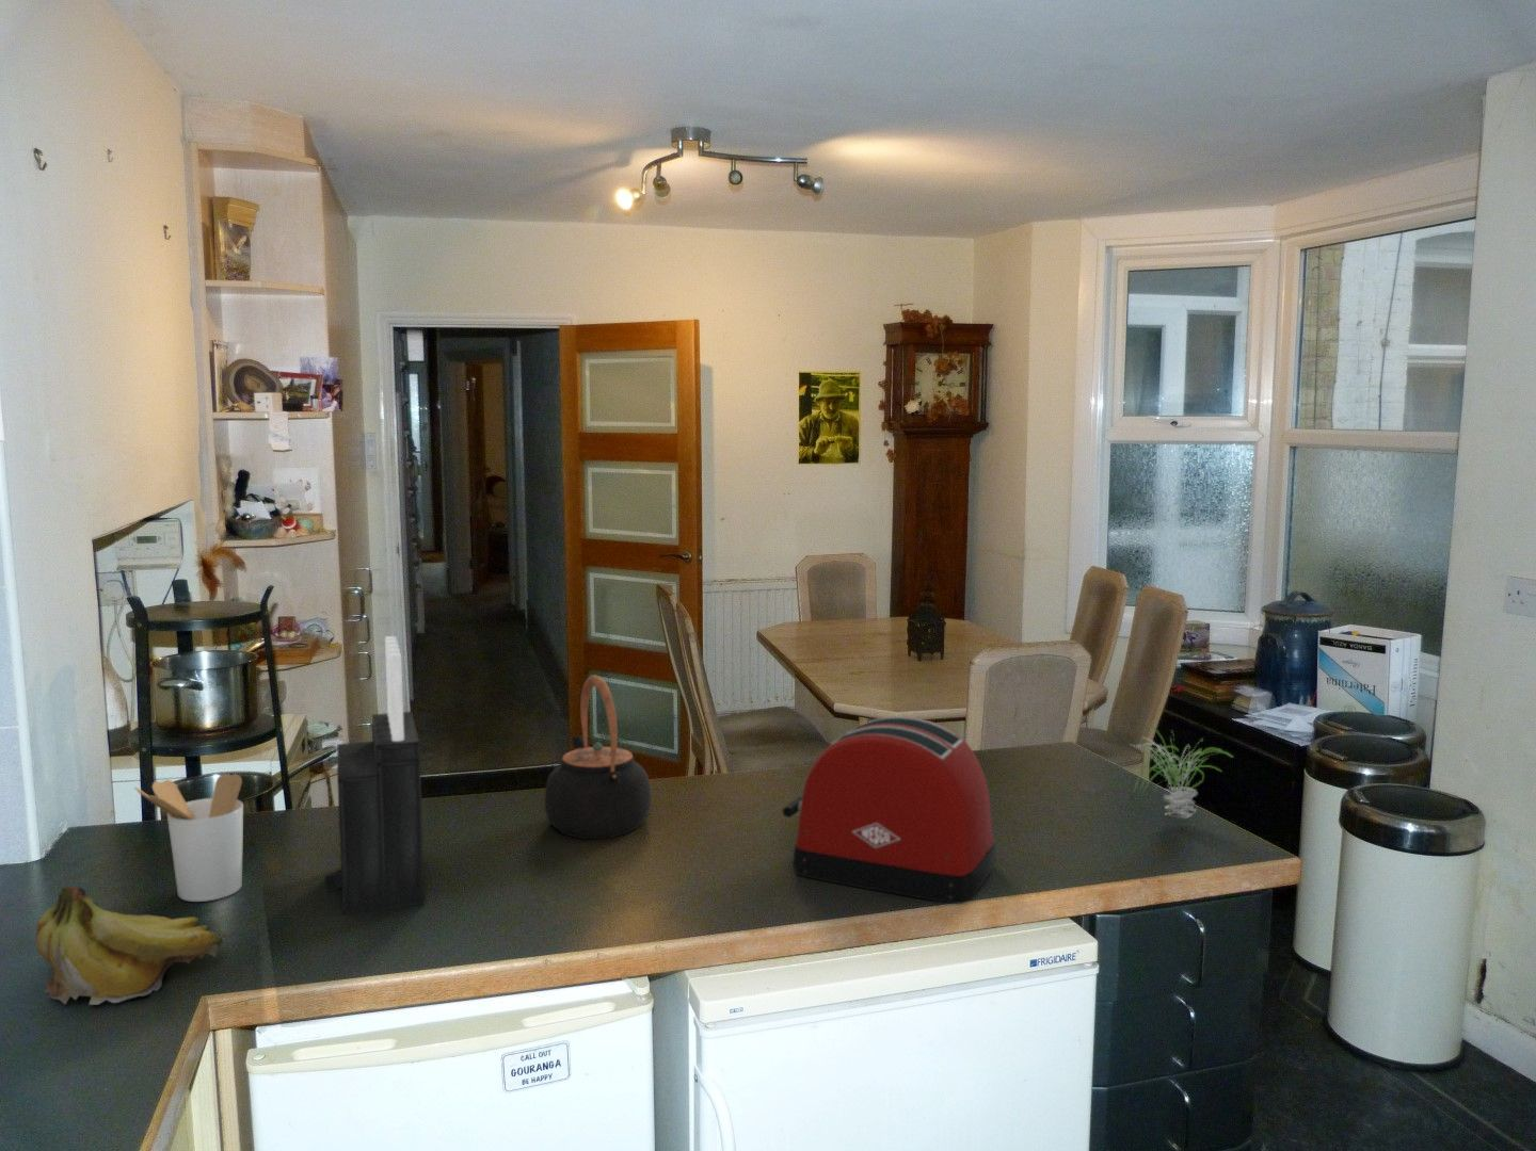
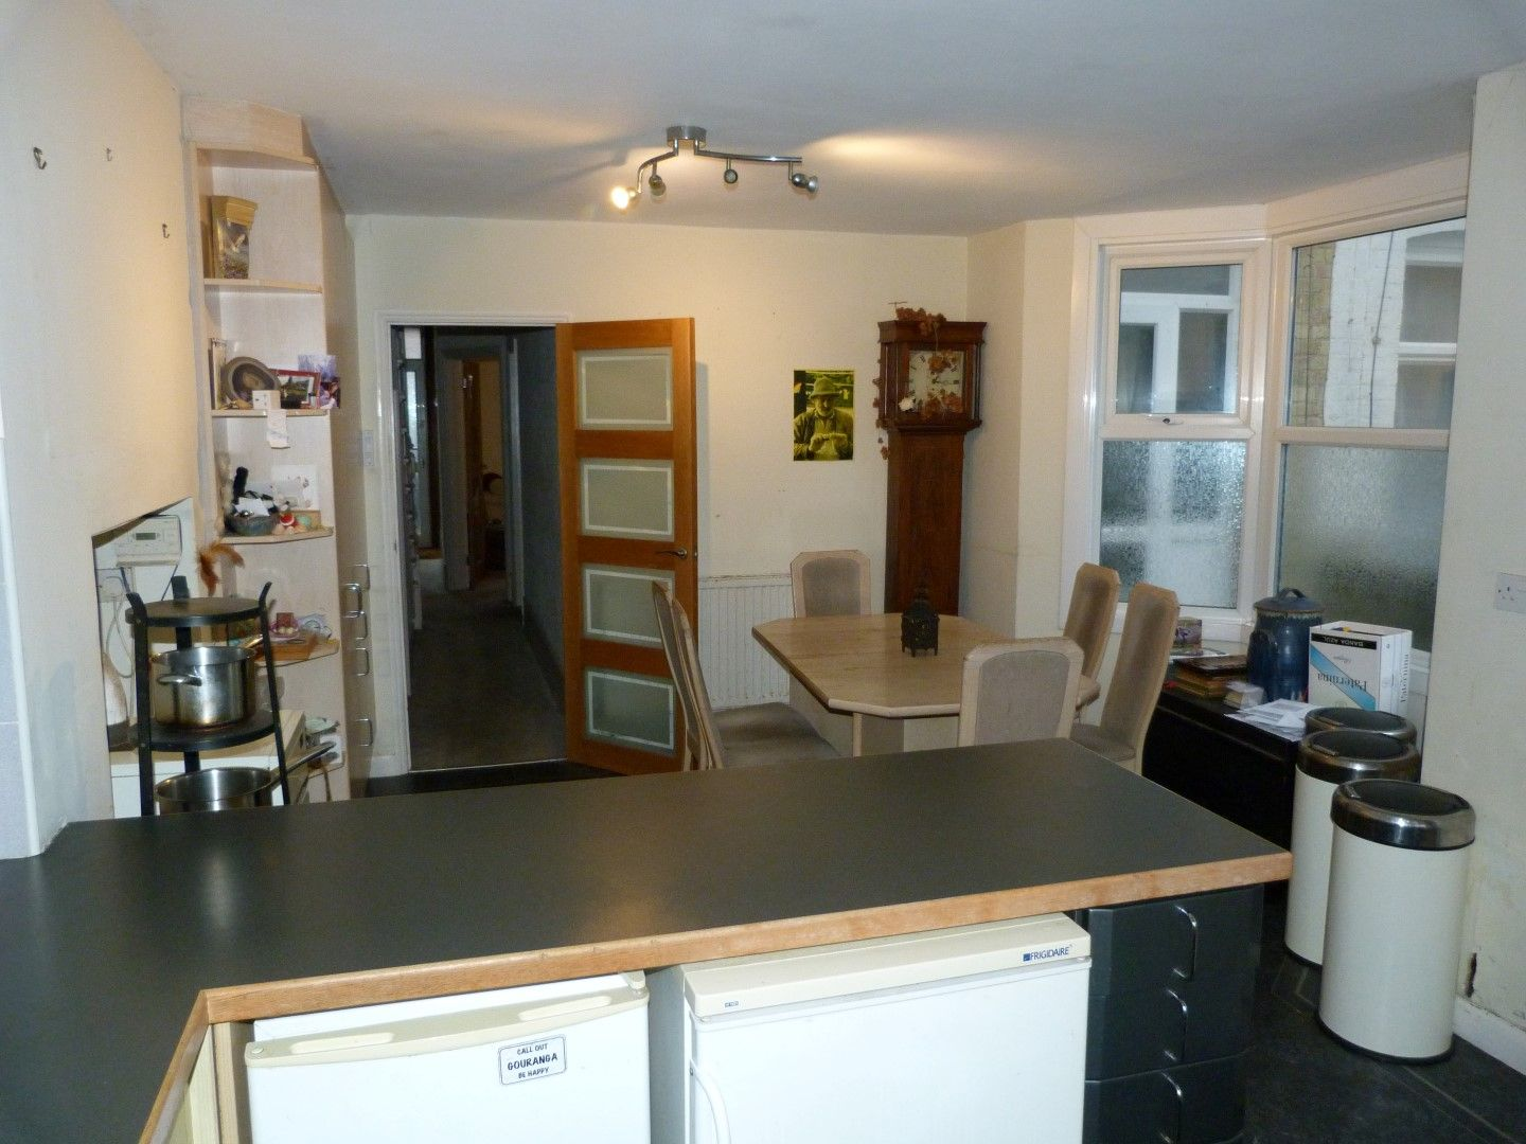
- plant (1167, 770)
- teapot (594, 748)
- toaster (895, 797)
- knife block (369, 769)
- fruit (131, 927)
- utensil holder (191, 834)
